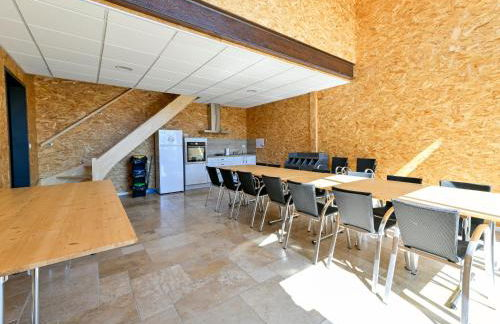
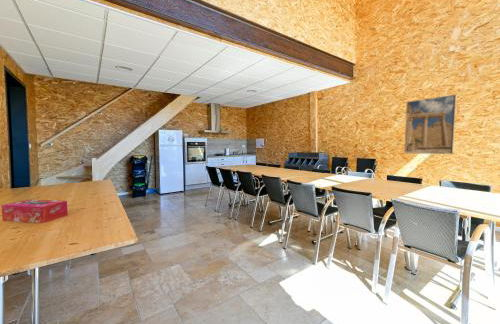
+ tissue box (36, 210)
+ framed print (428, 126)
